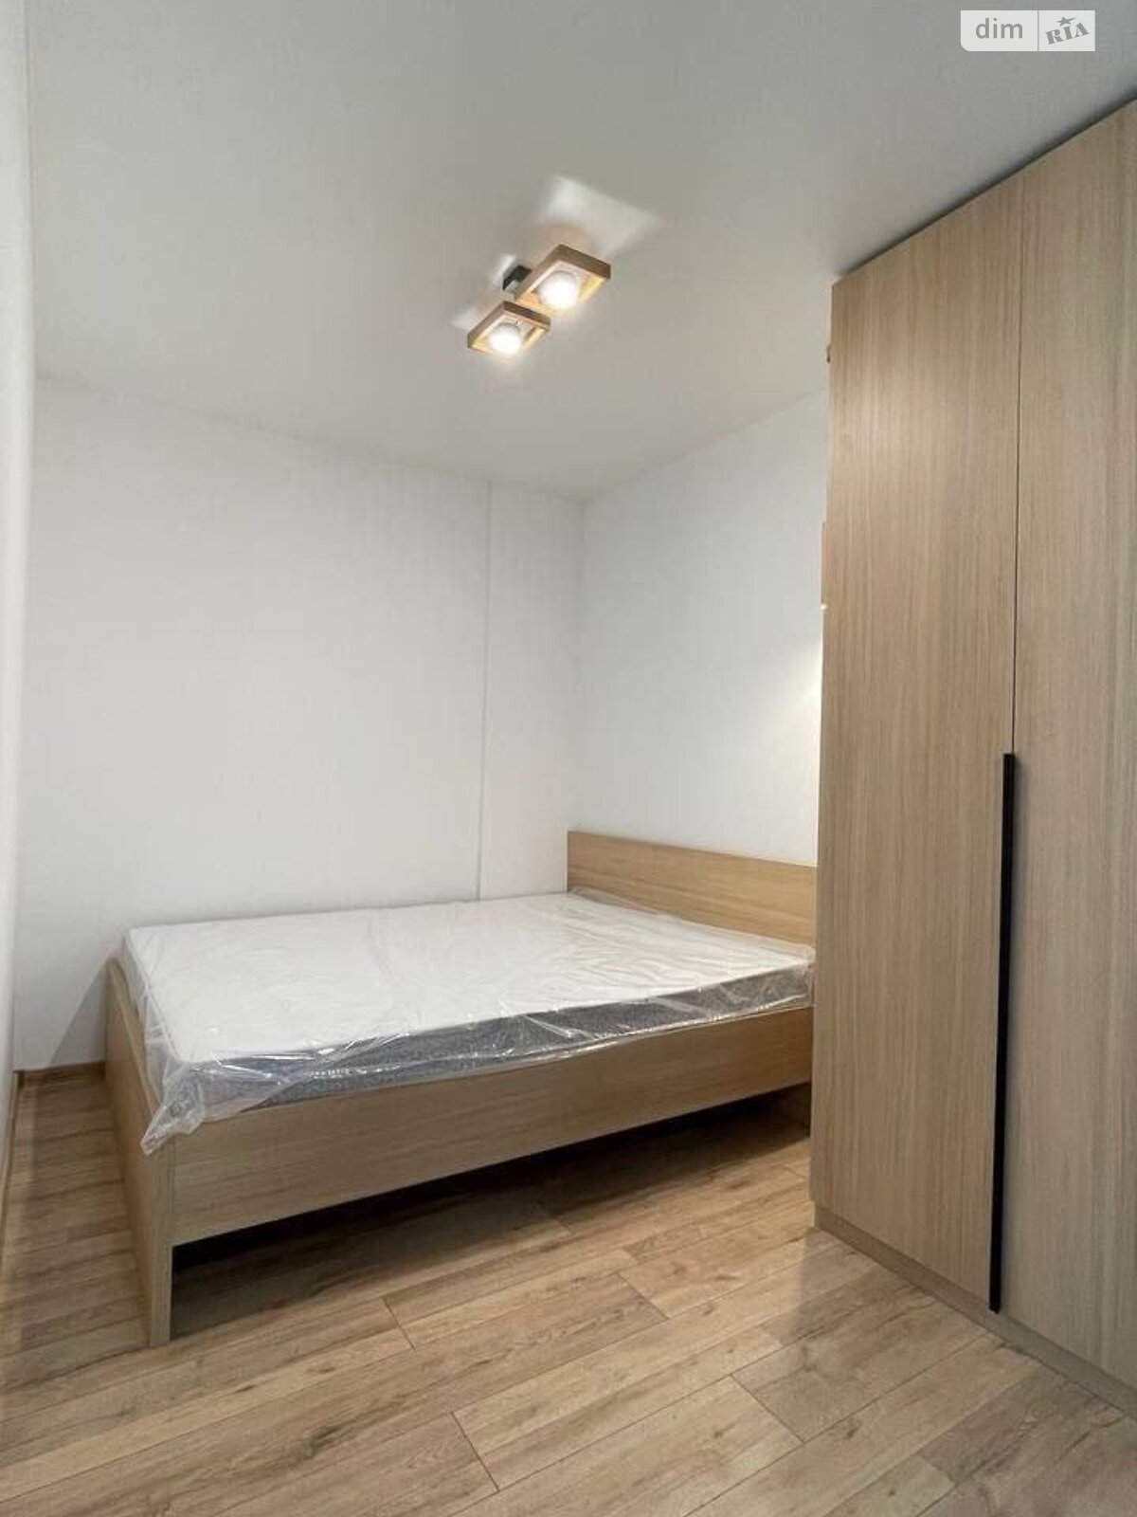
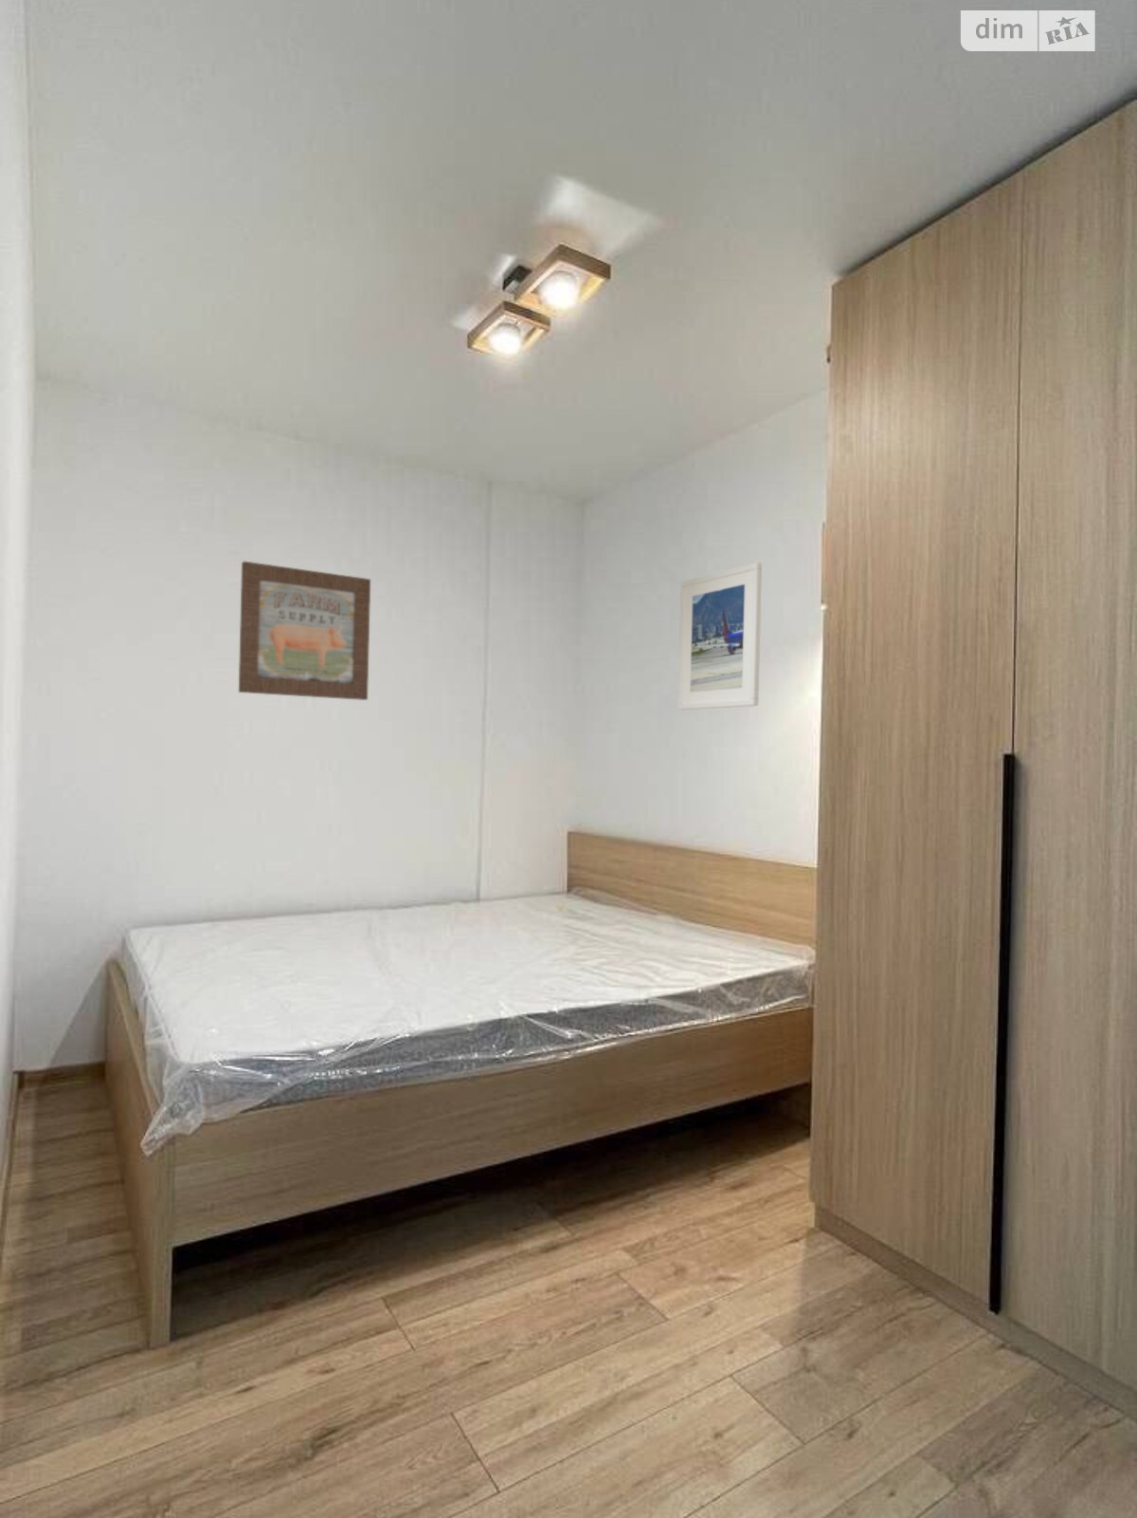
+ wall art (306, 632)
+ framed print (718, 639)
